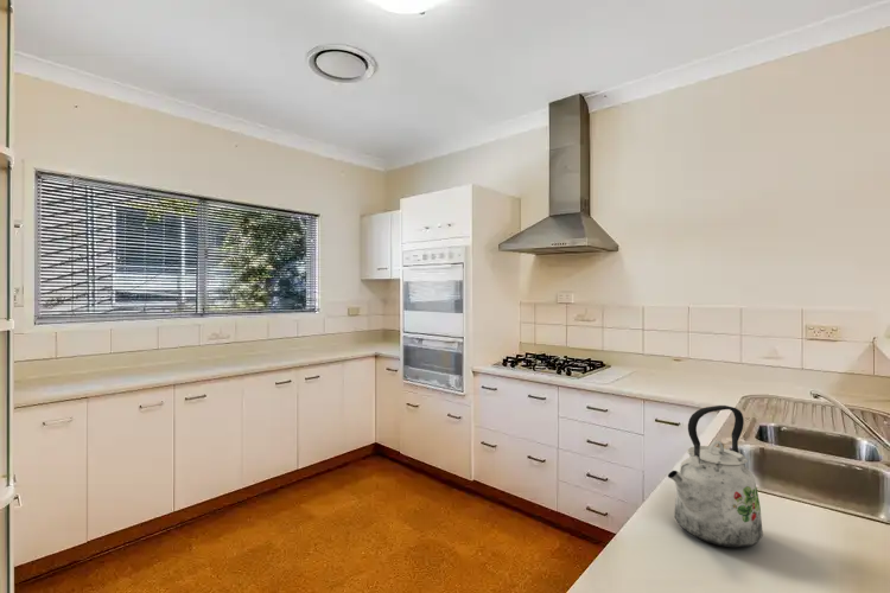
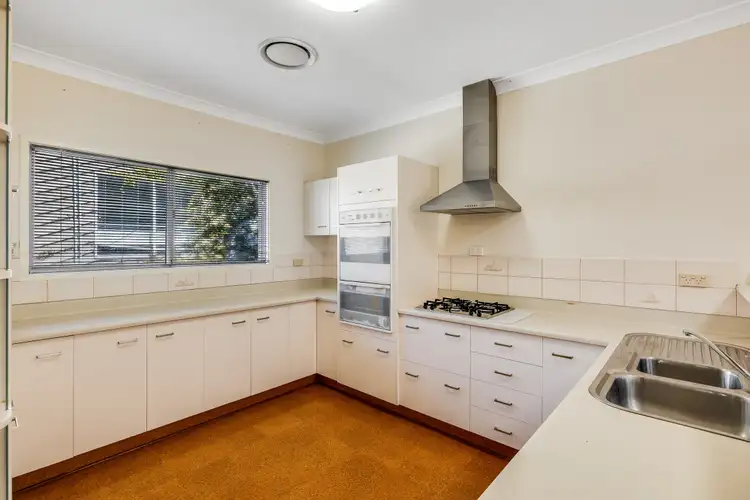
- kettle (706, 472)
